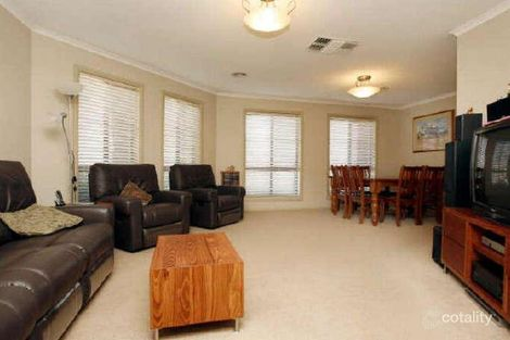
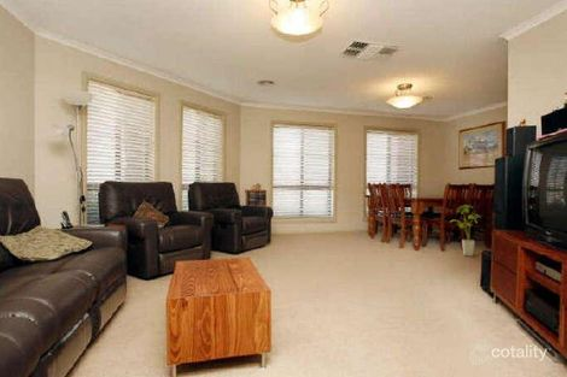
+ house plant (464, 229)
